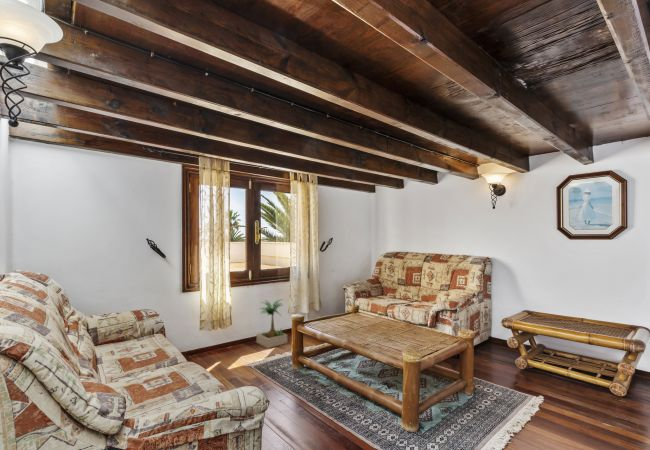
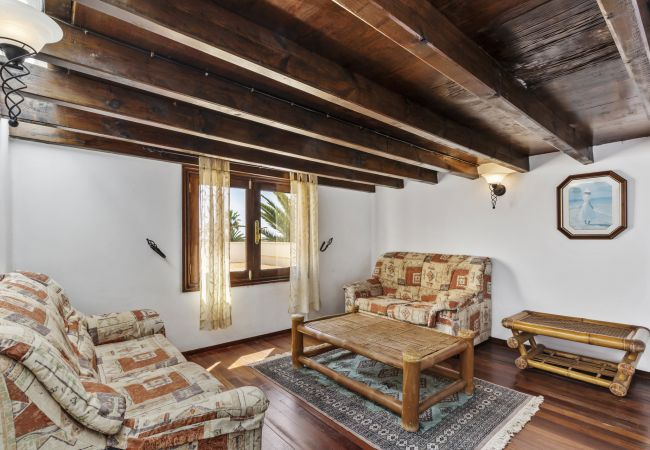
- potted plant (273, 321)
